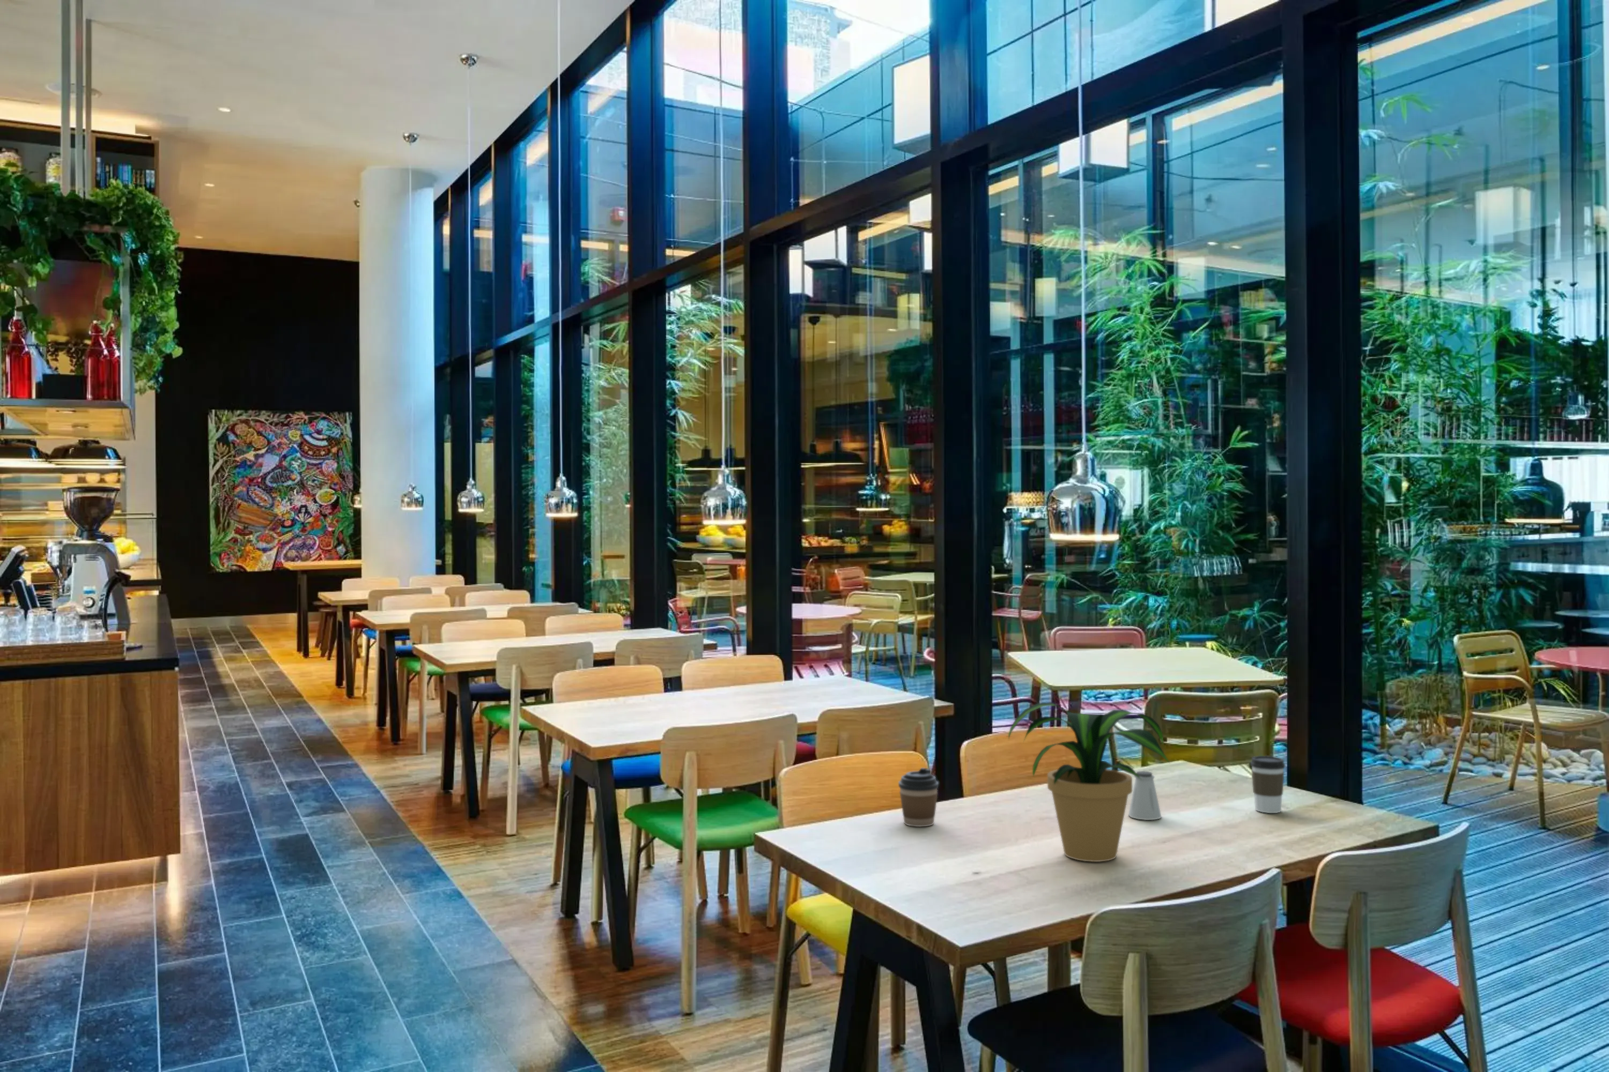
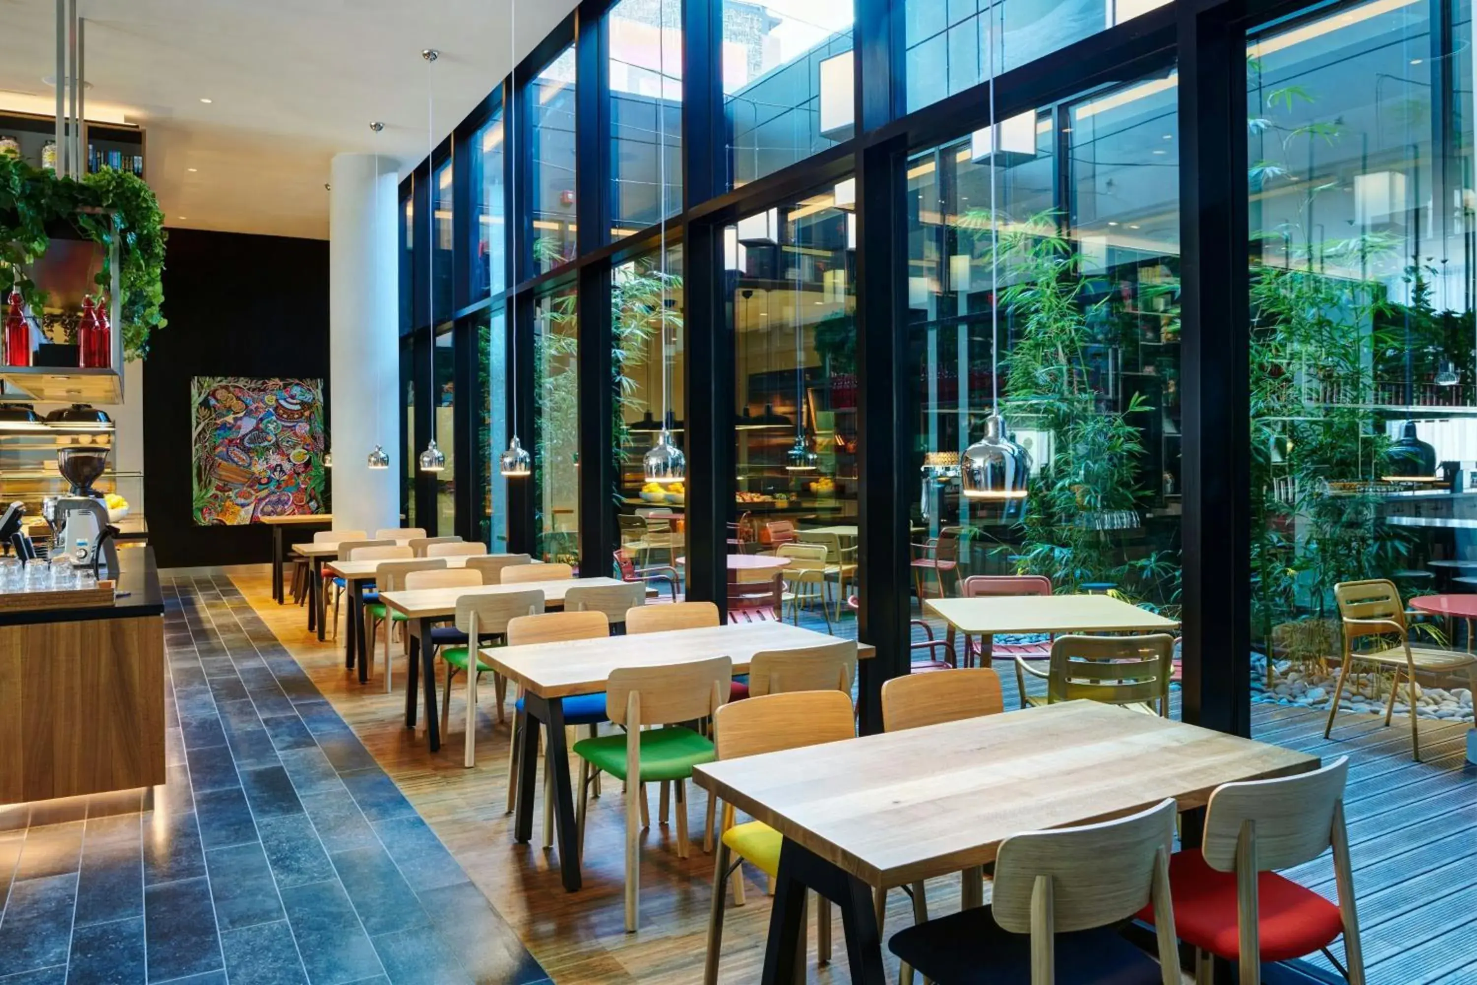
- potted plant (1088, 779)
- saltshaker (1144, 793)
- coffee cup (918, 797)
- coffee cup (1268, 784)
